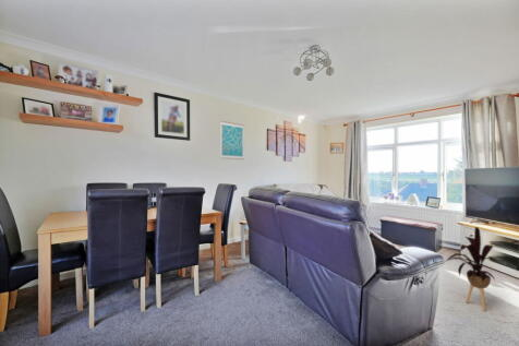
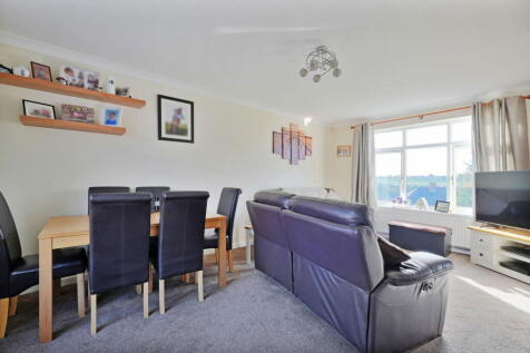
- house plant (471, 264)
- wall art (232, 141)
